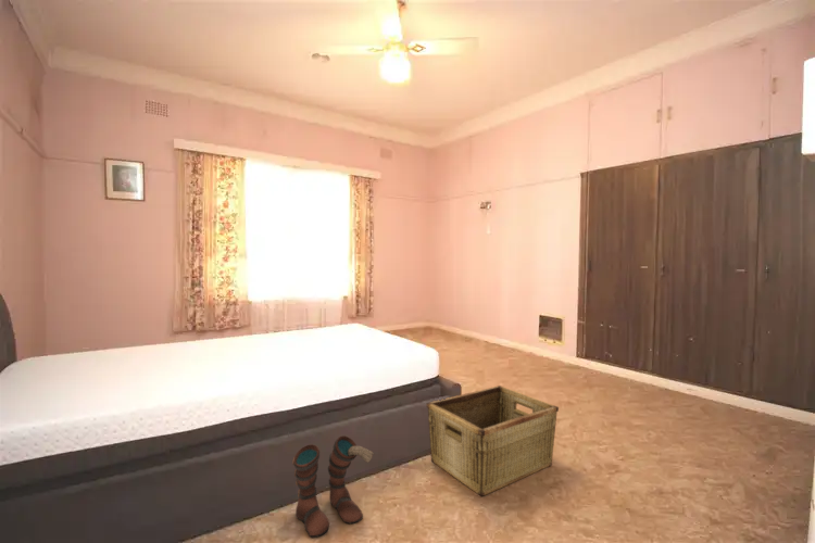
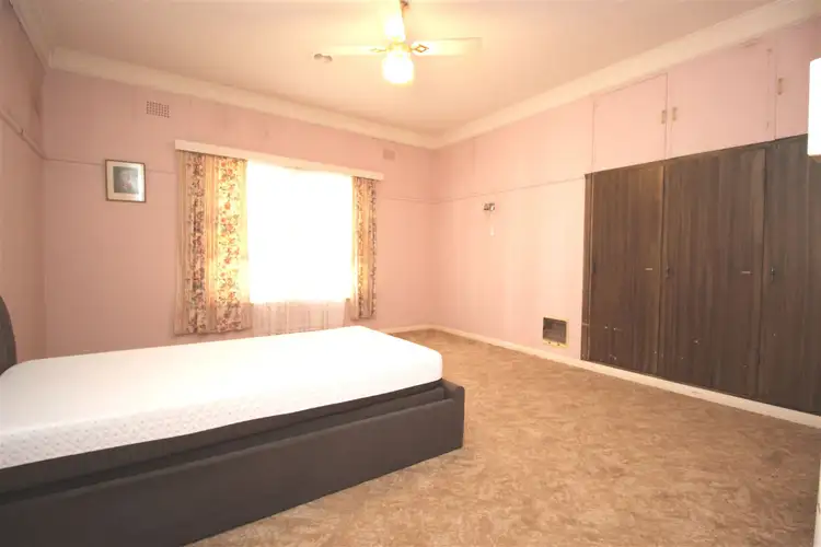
- boots (335, 477)
- hamper (491, 433)
